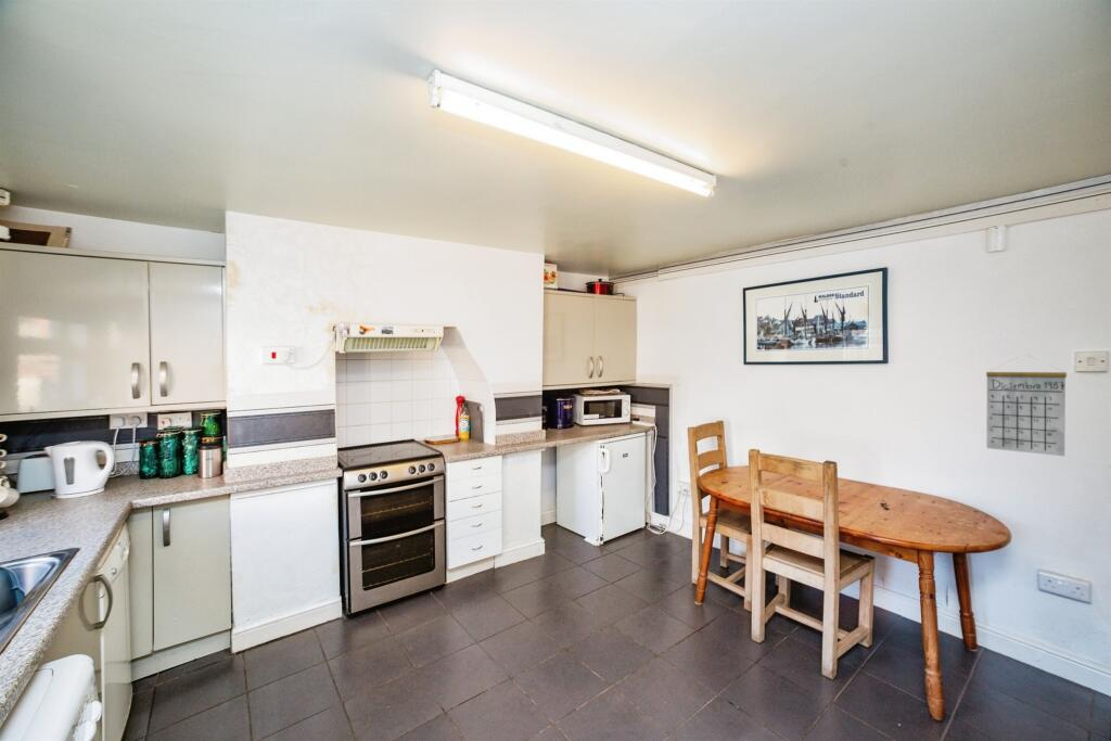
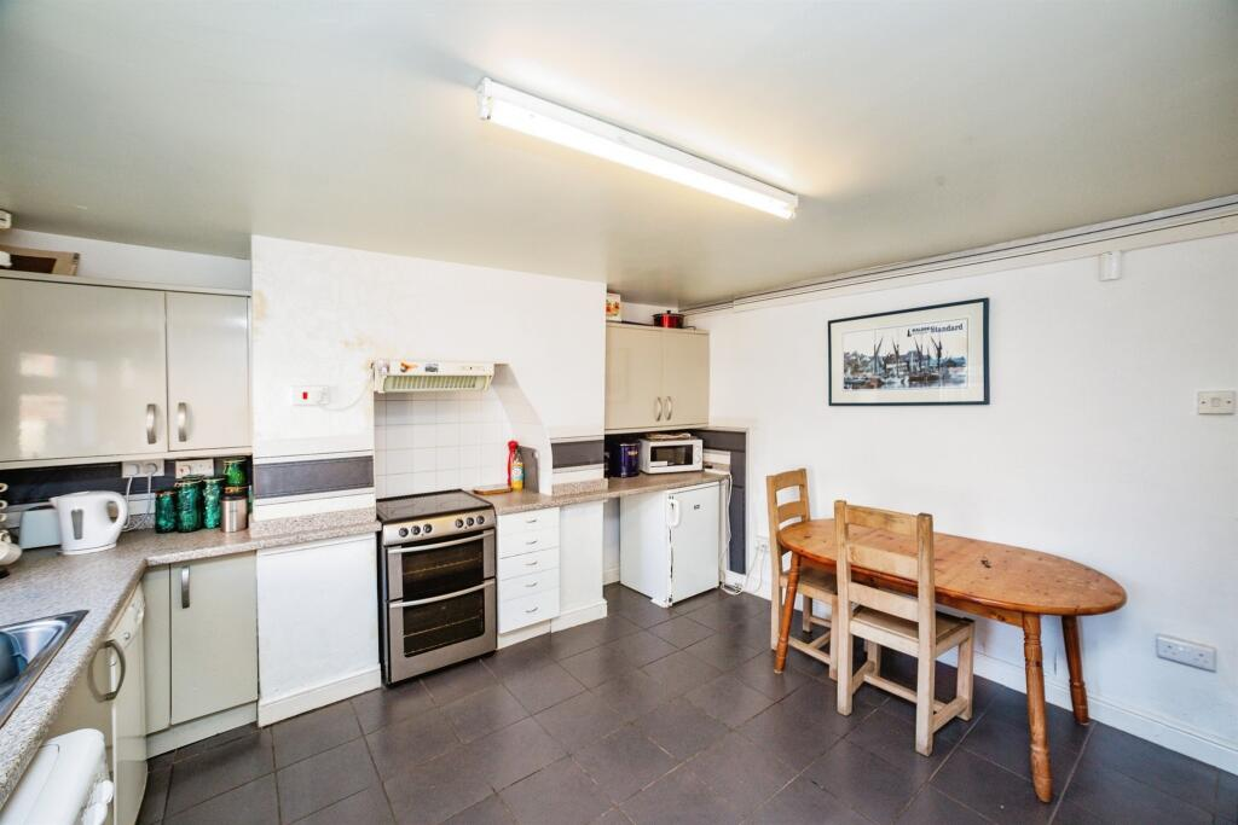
- calendar (1024, 403)
